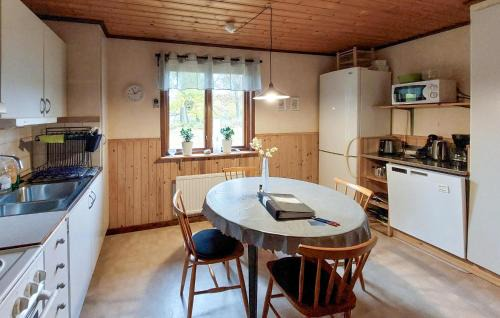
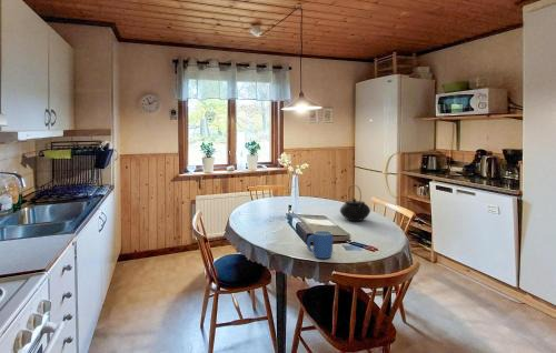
+ mug (320, 244)
+ teapot (356, 202)
